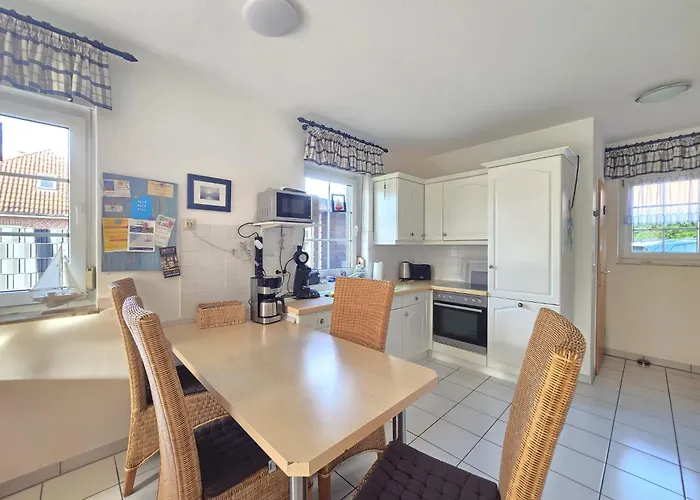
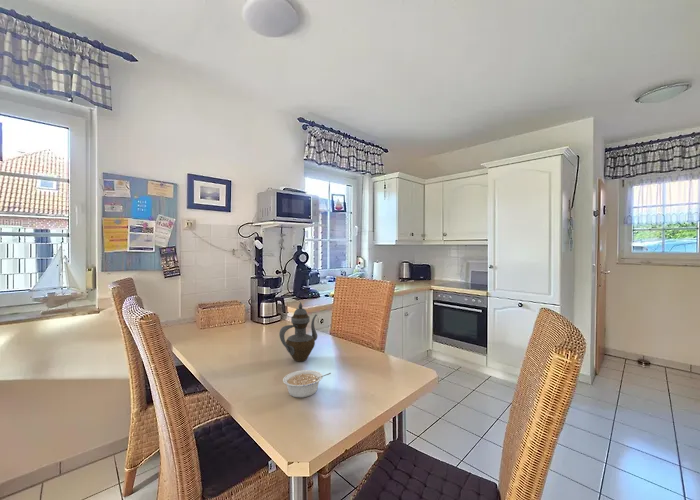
+ legume (304, 382)
+ teapot (299, 330)
